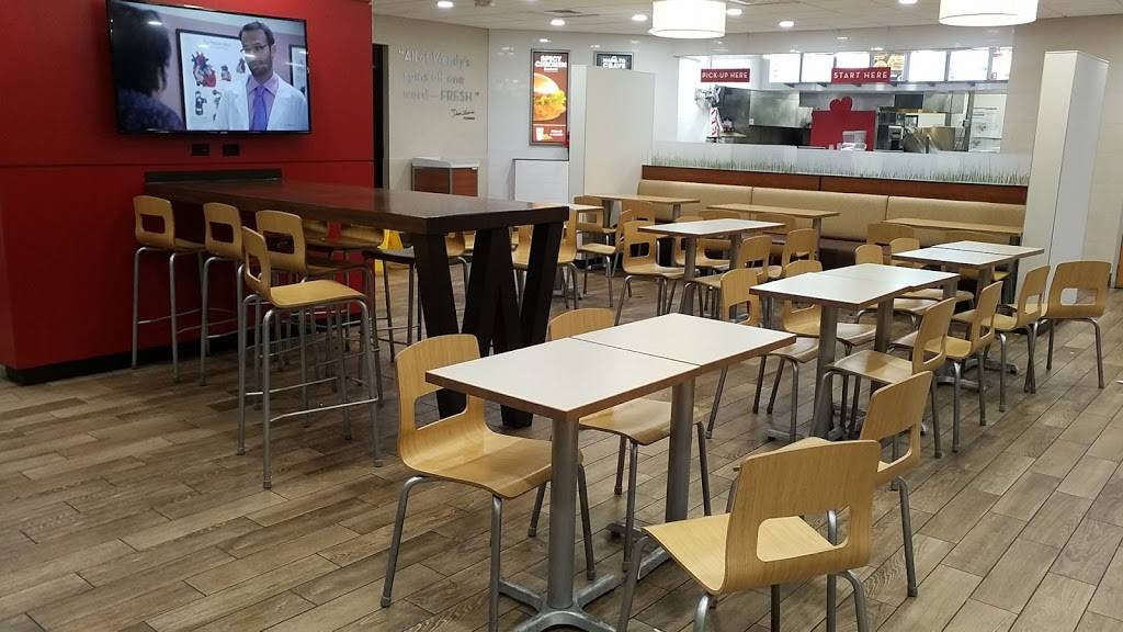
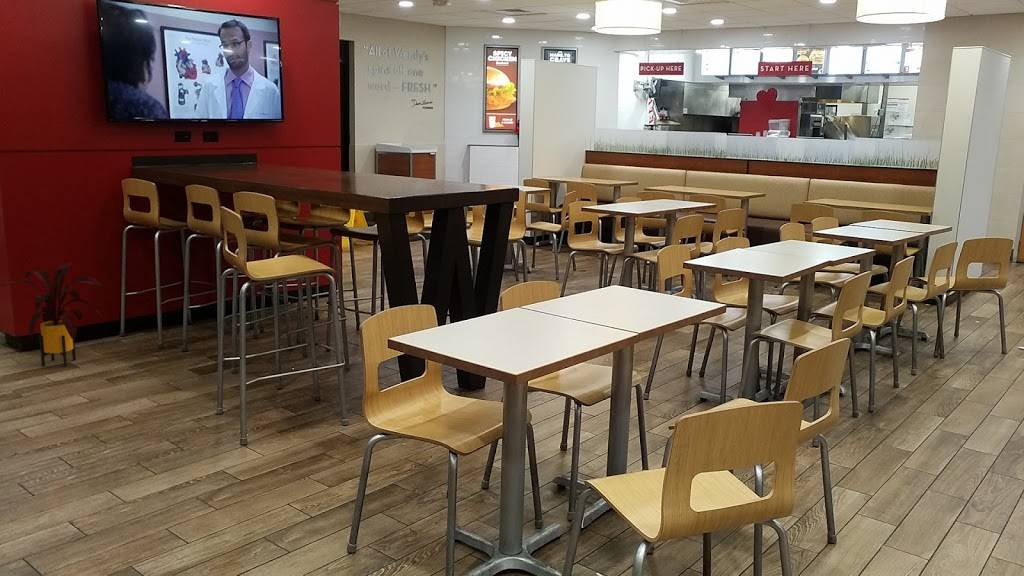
+ house plant (51, 315)
